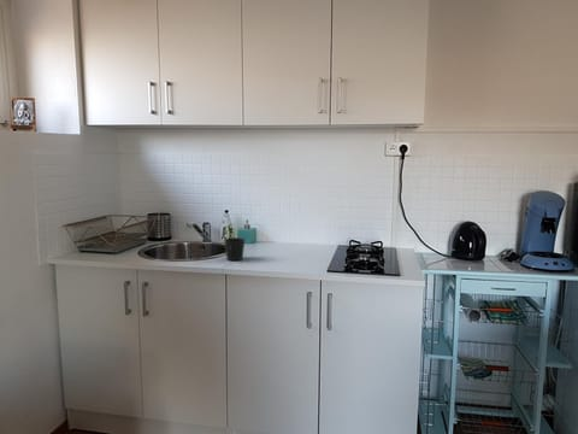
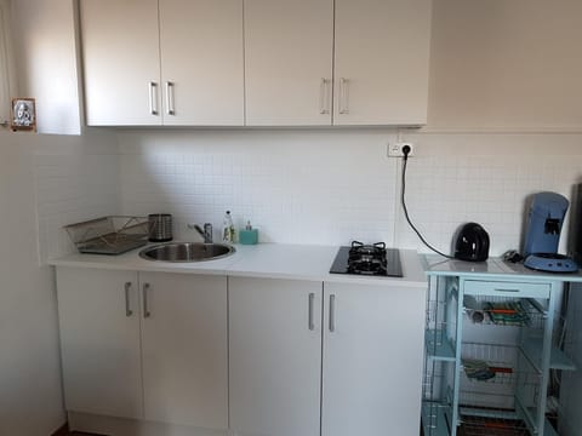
- cup (234, 250)
